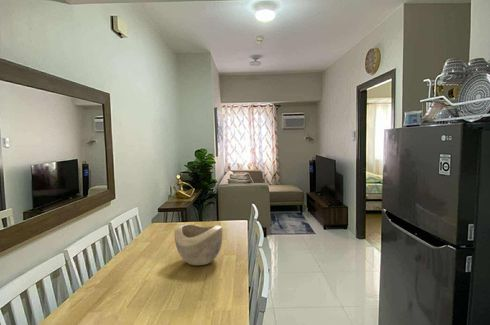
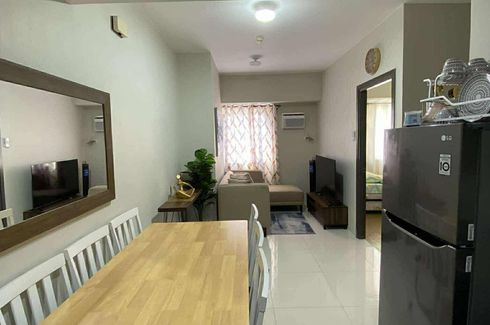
- decorative bowl (199, 243)
